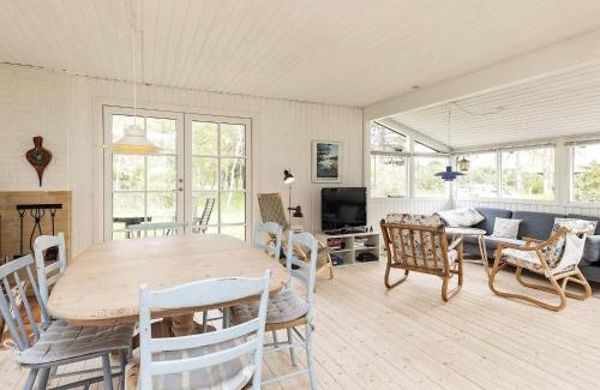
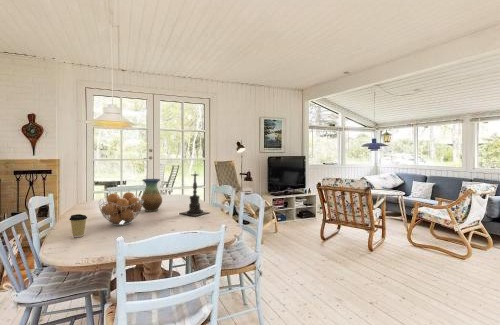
+ vase (151, 194)
+ candle holder (194, 190)
+ fruit basket (121, 208)
+ coffee cup (78, 225)
